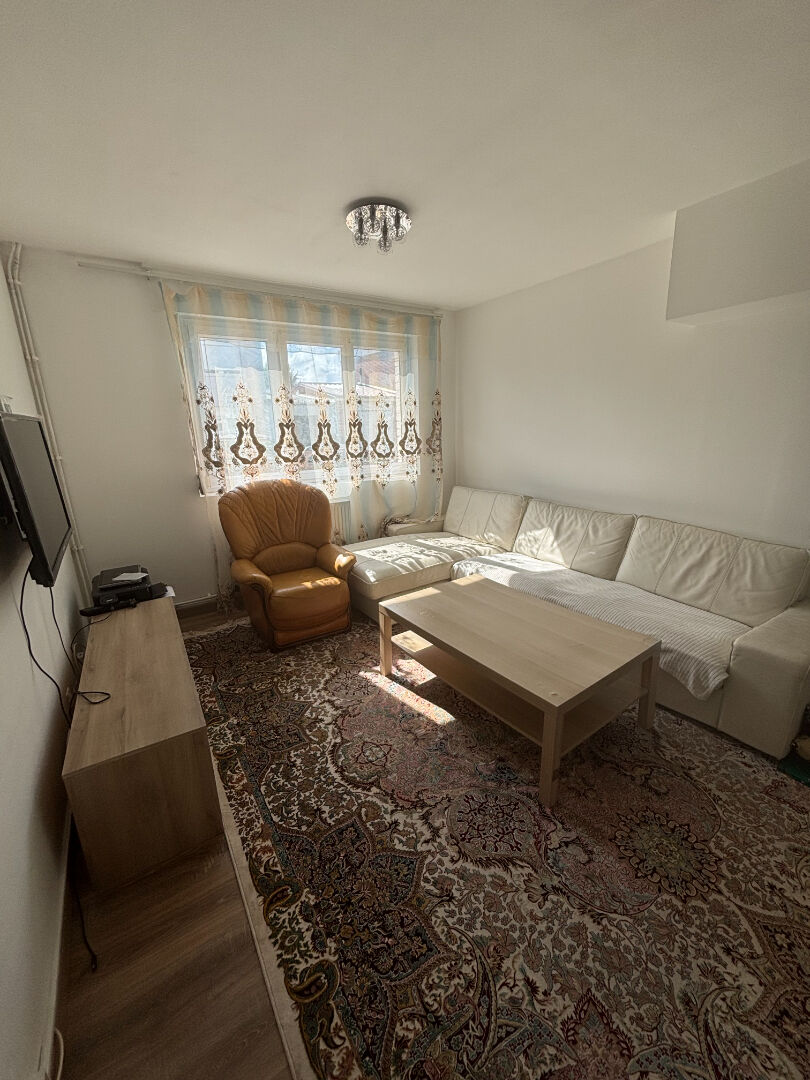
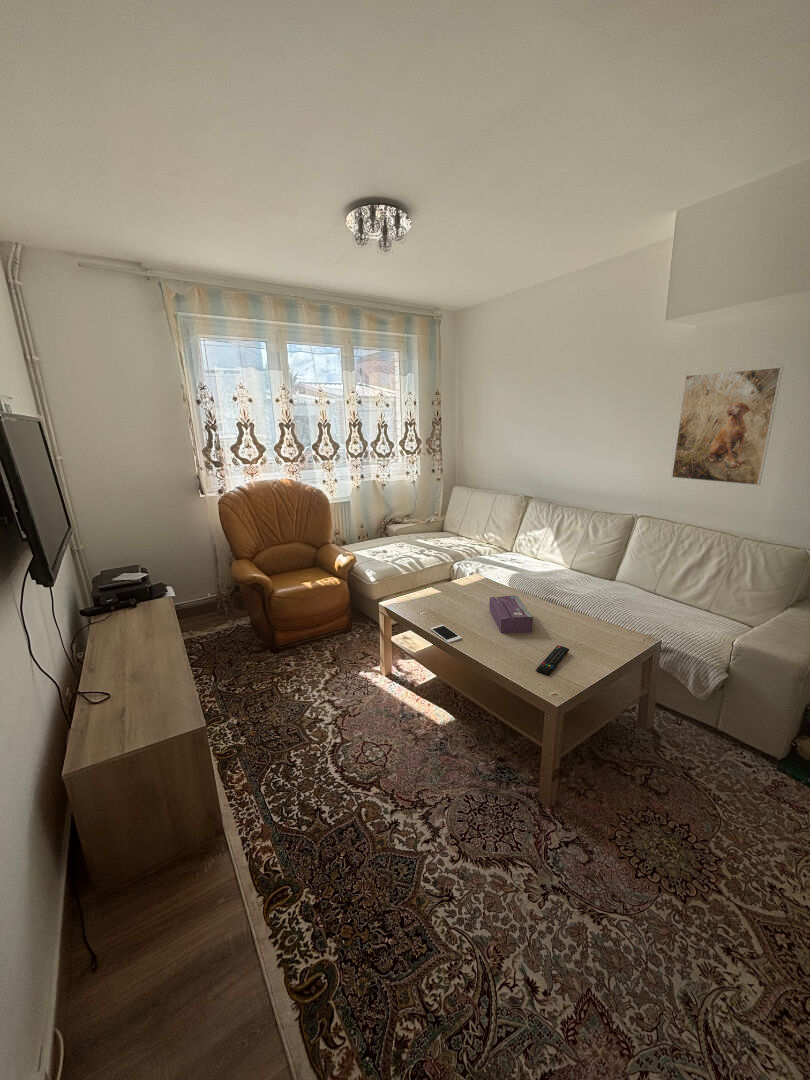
+ cell phone (445, 633)
+ tissue box (509, 613)
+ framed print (721, 428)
+ remote control (553, 660)
